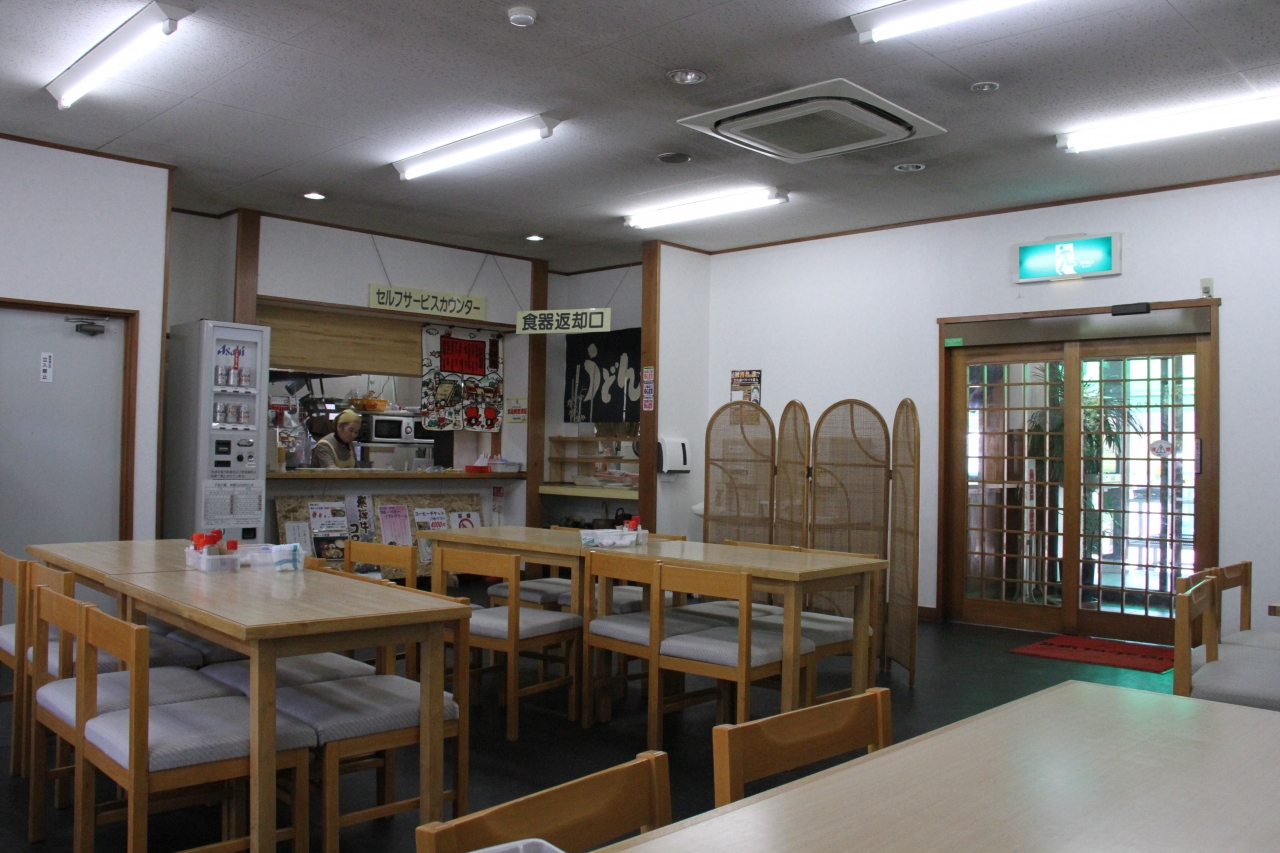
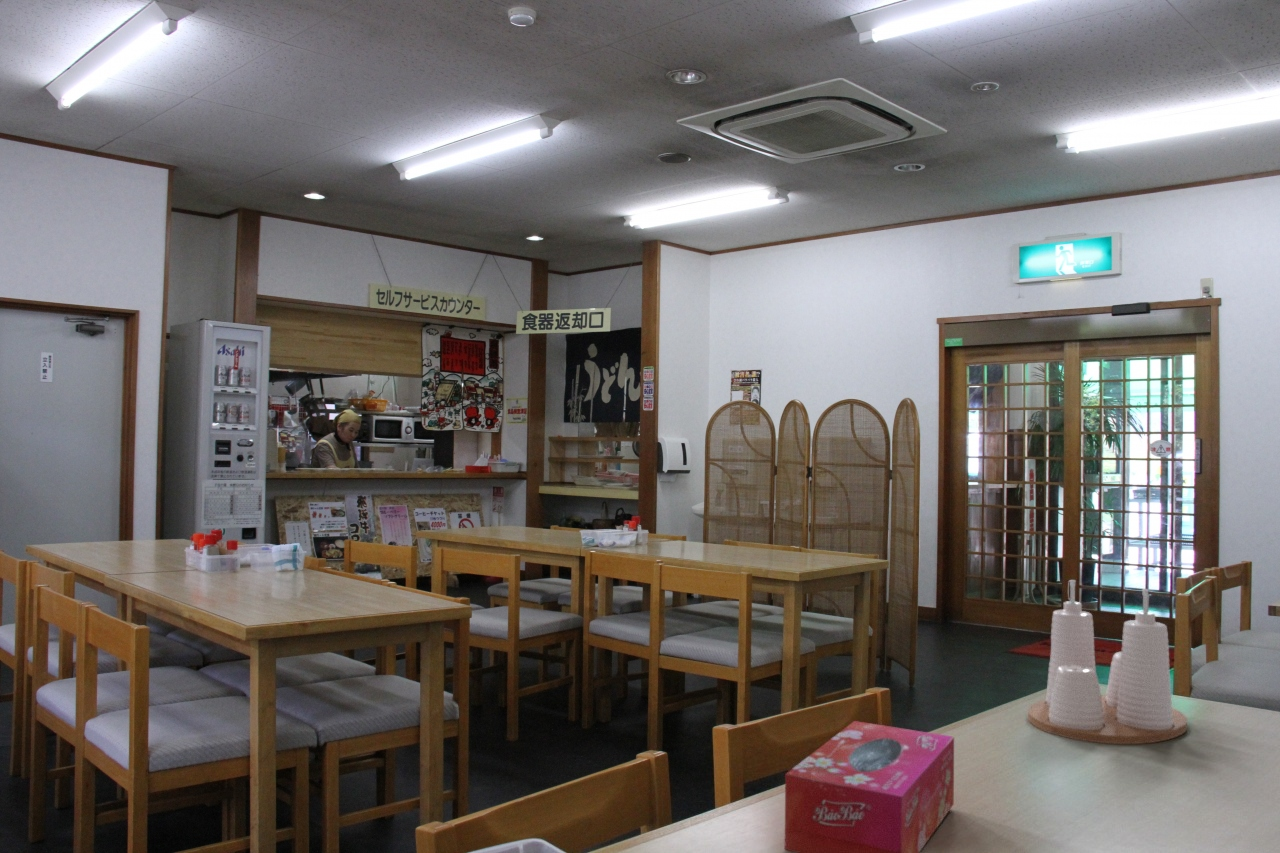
+ condiment set (1113, 655)
+ tissue box (874, 790)
